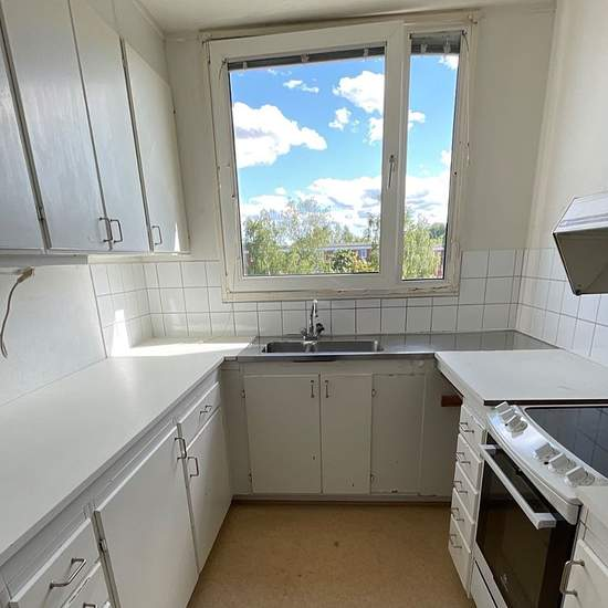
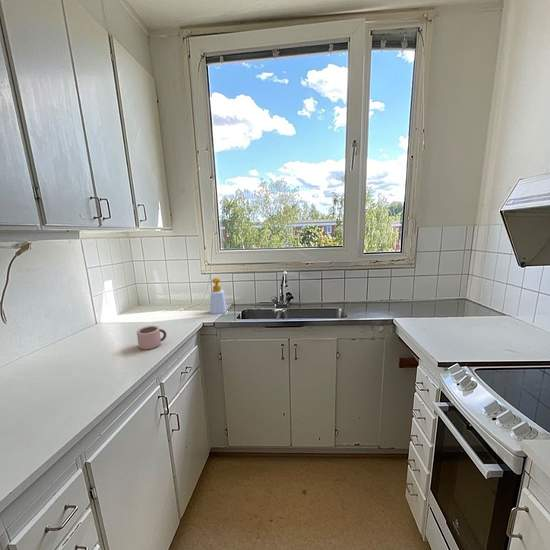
+ soap bottle (217, 296)
+ mug (152, 337)
